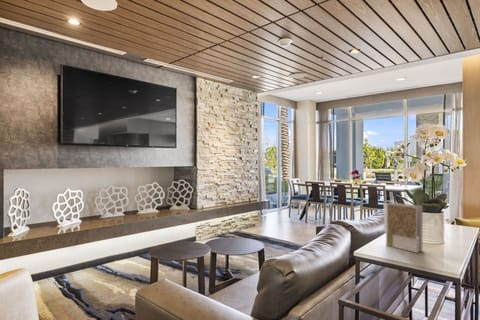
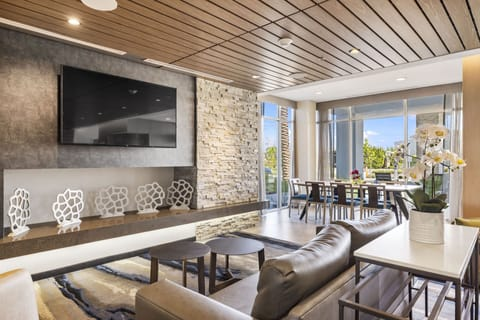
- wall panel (402, 226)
